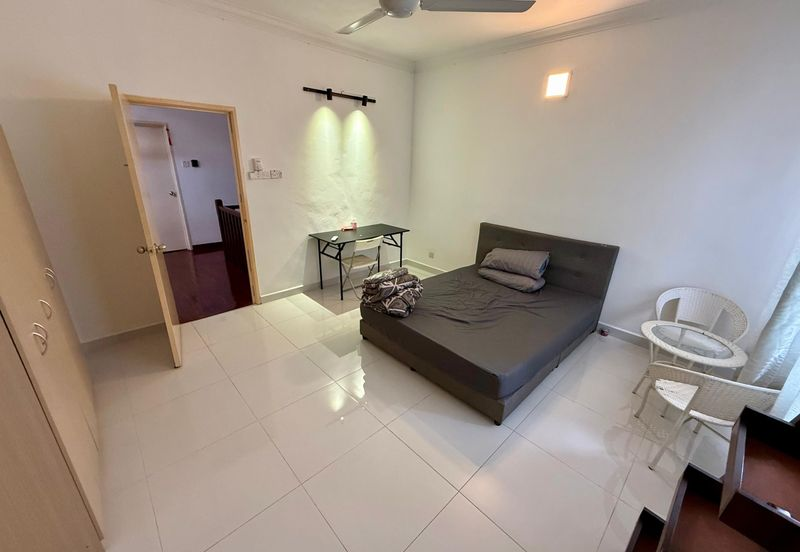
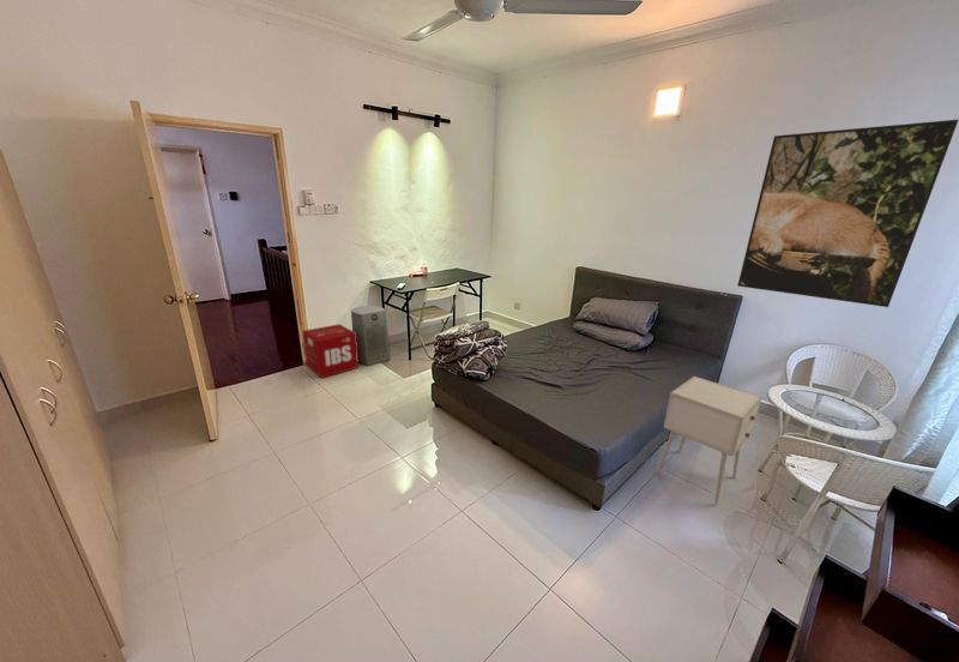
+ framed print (828, 217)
+ nightstand (707, 437)
+ product box (331, 349)
+ fan (368, 333)
